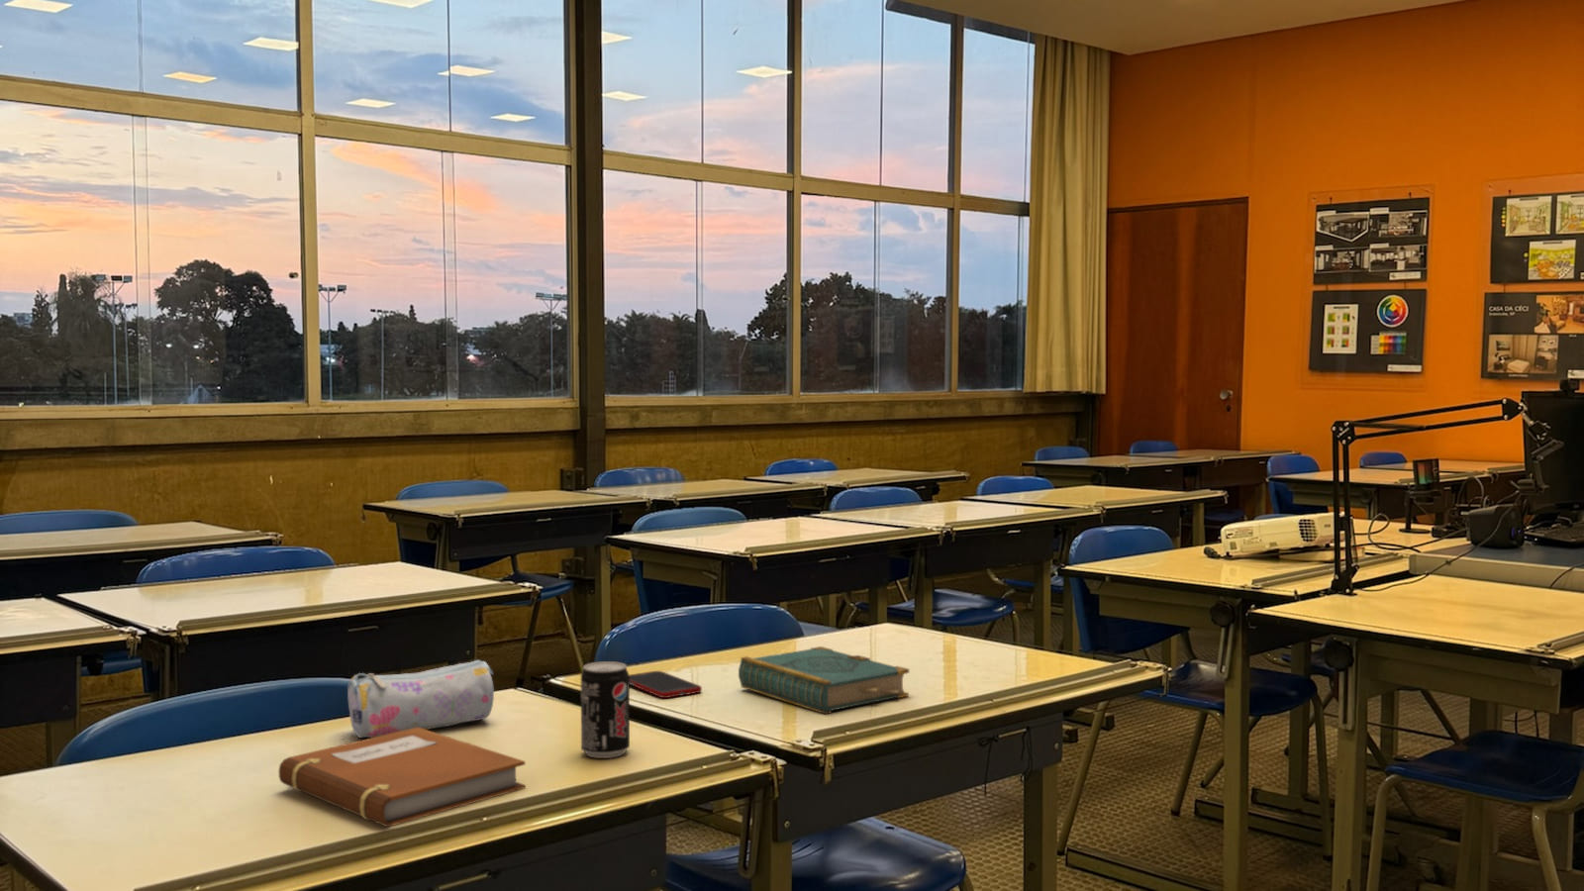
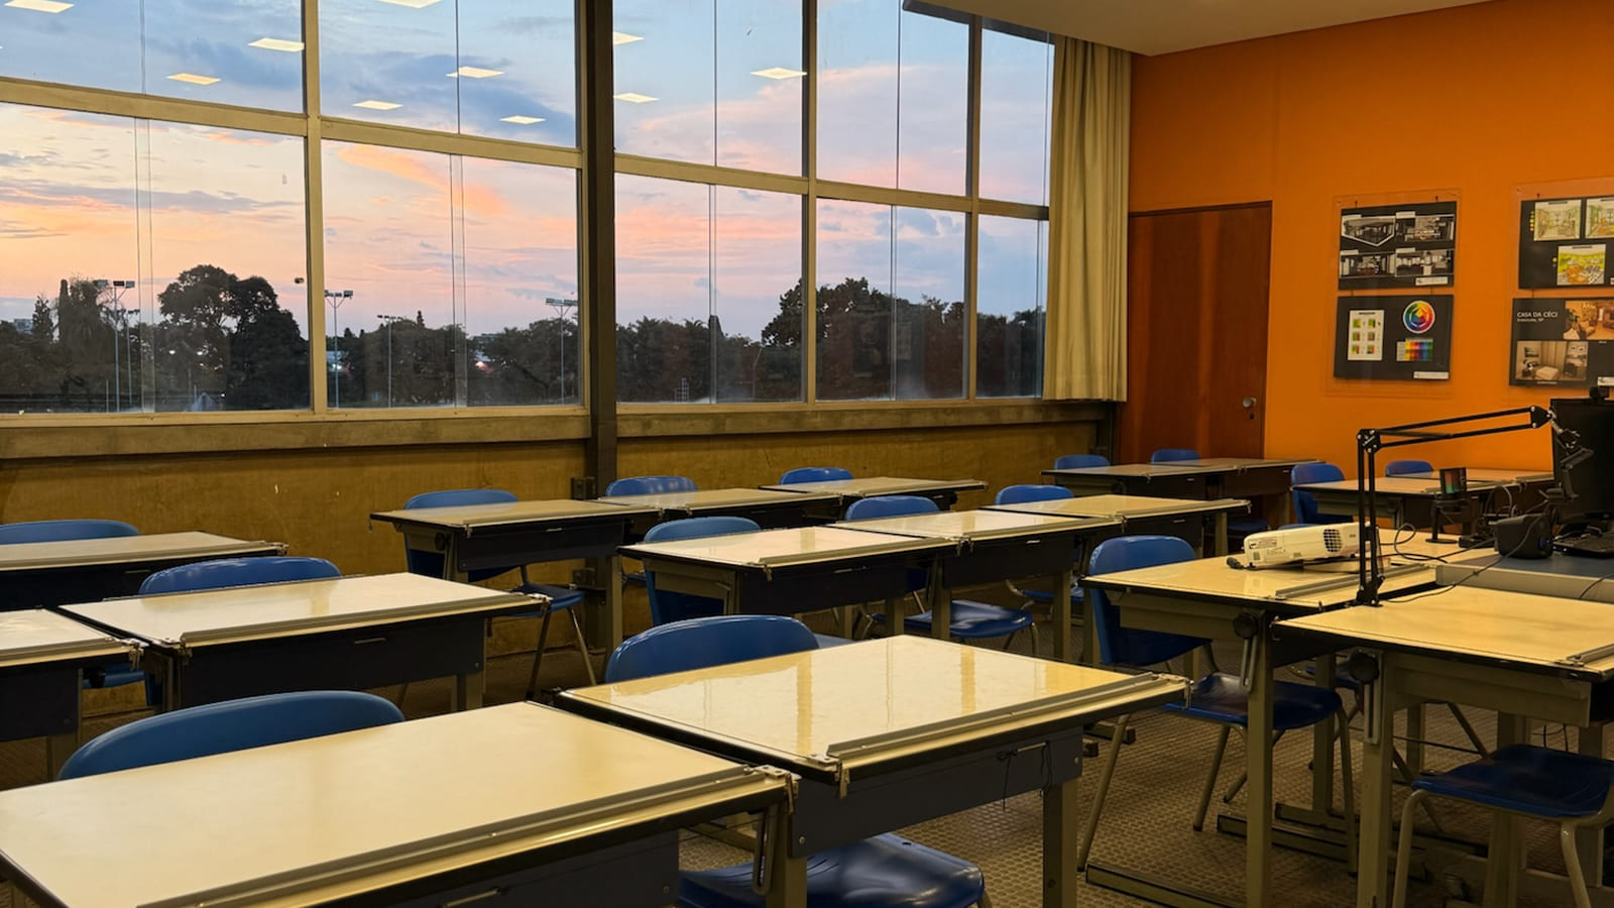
- beverage can (605, 709)
- notebook (398, 772)
- book (824, 677)
- cell phone (660, 684)
- pencil case (421, 697)
